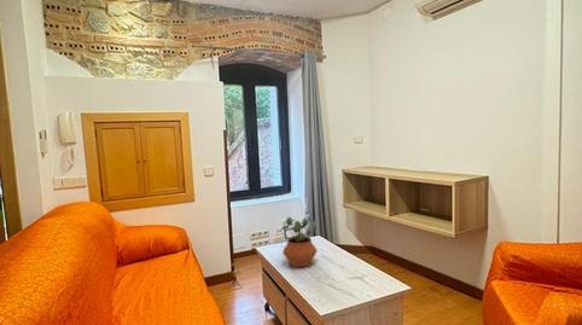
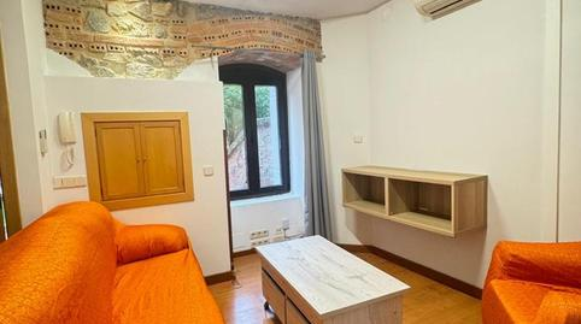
- potted plant (296, 238)
